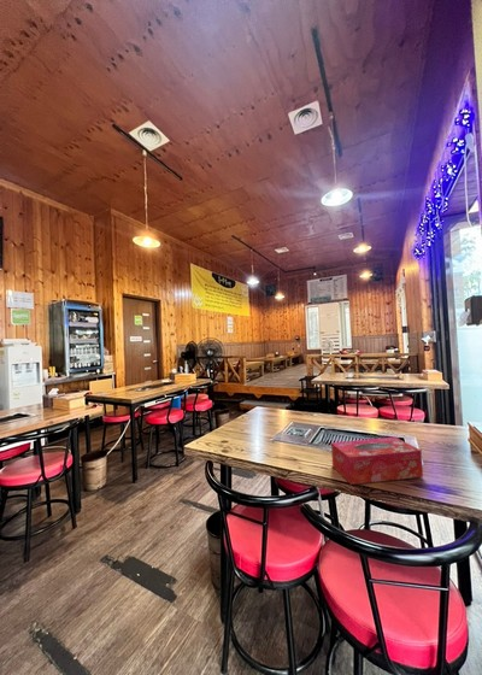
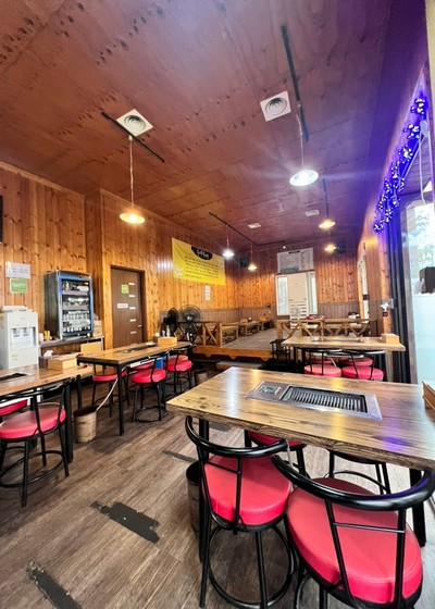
- tissue box (374, 458)
